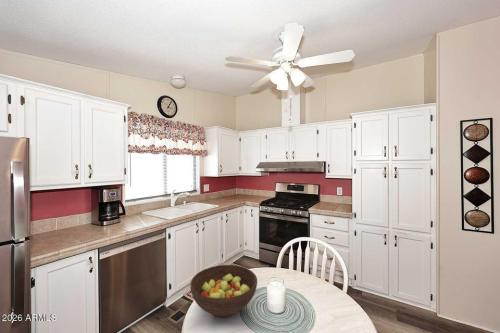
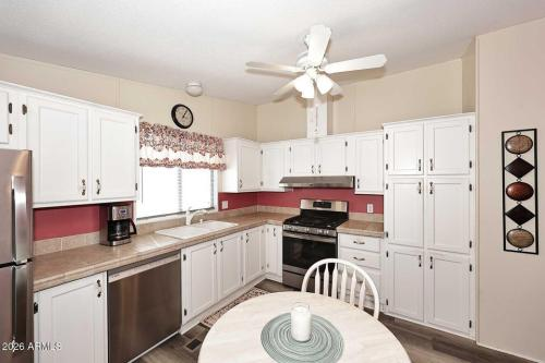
- fruit bowl (224, 294)
